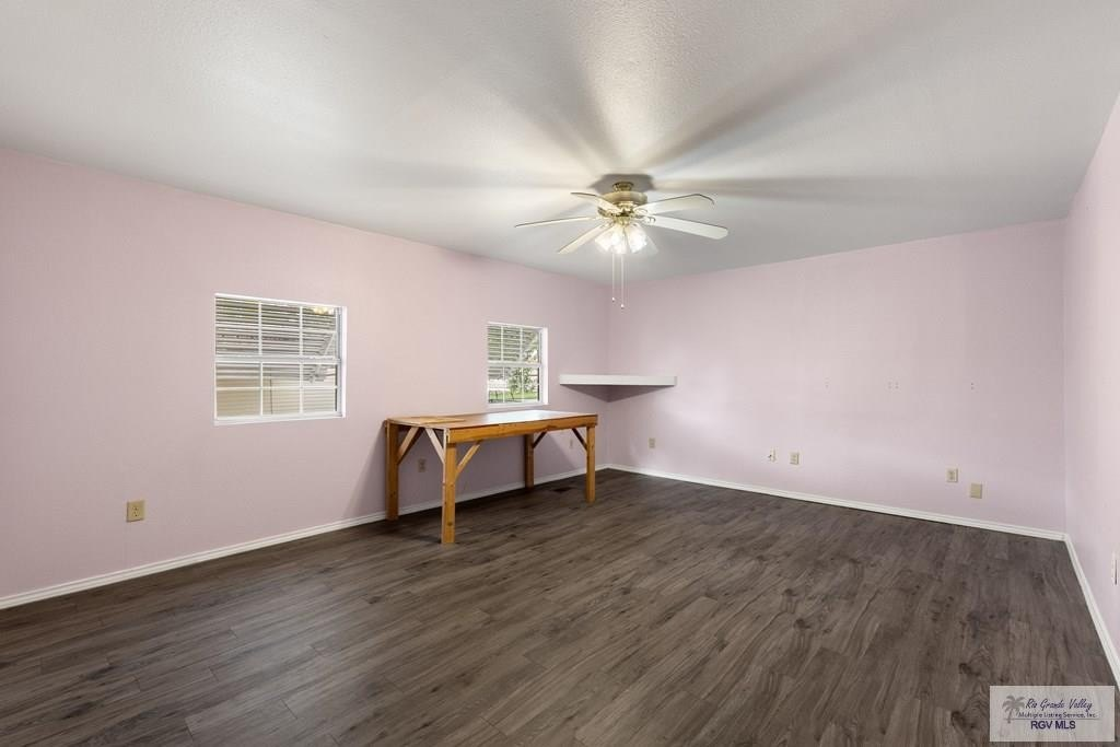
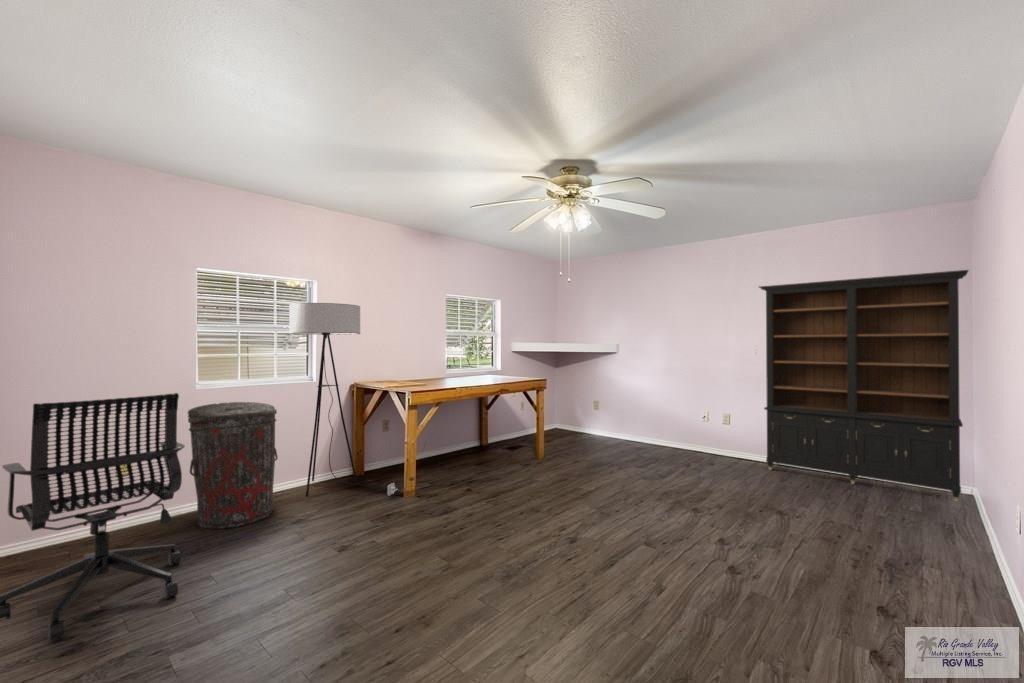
+ trash can (233, 459)
+ floor lamp (338, 399)
+ office chair (101, 494)
+ bookcase (853, 379)
